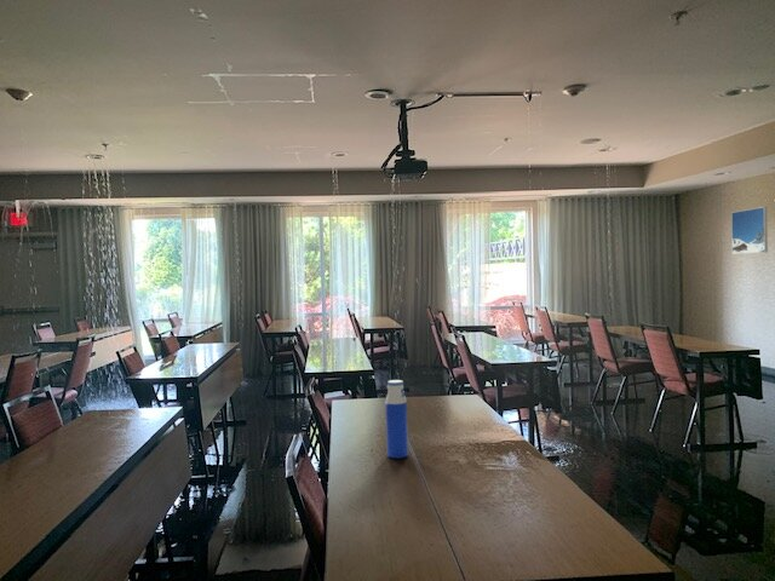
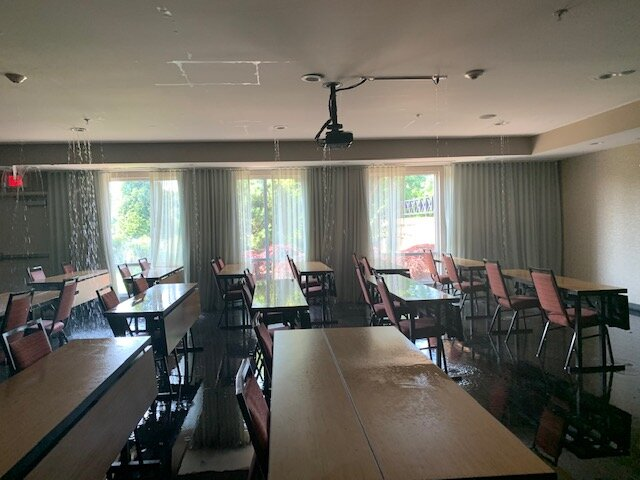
- water bottle (396, 418)
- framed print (748, 231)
